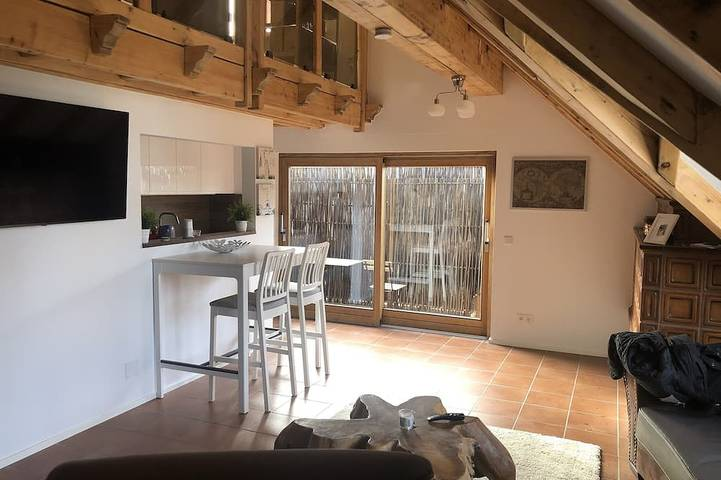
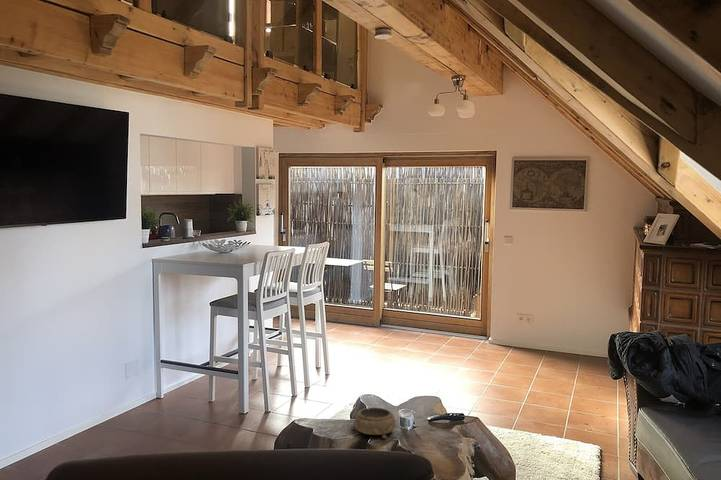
+ decorative bowl (375, 422)
